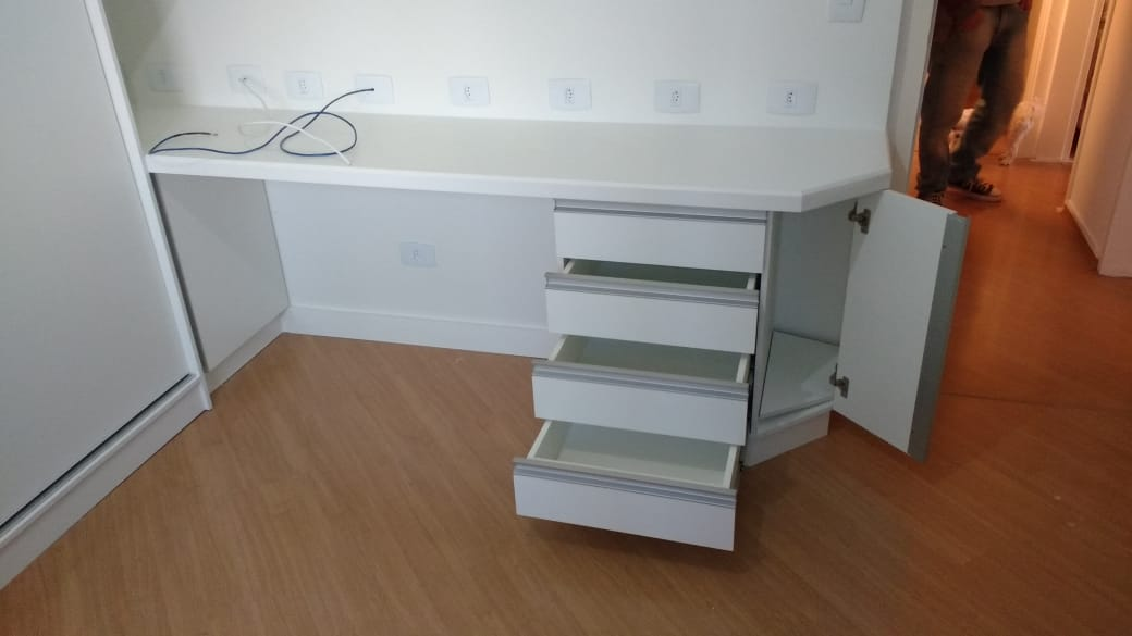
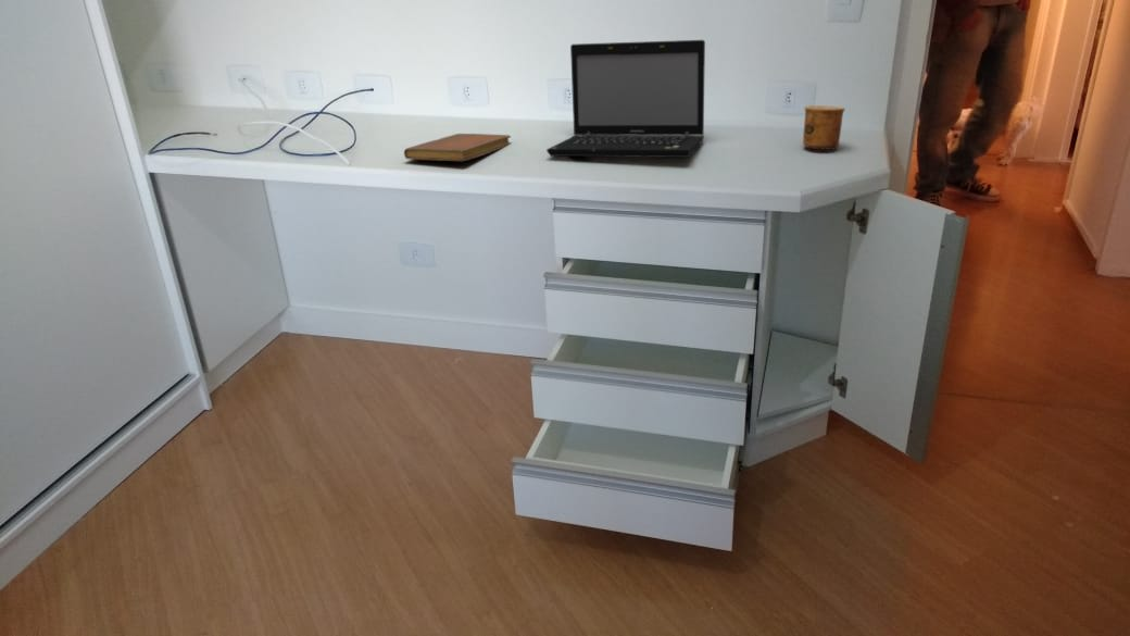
+ notebook (459, 146)
+ laptop (626, 98)
+ cup (823, 126)
